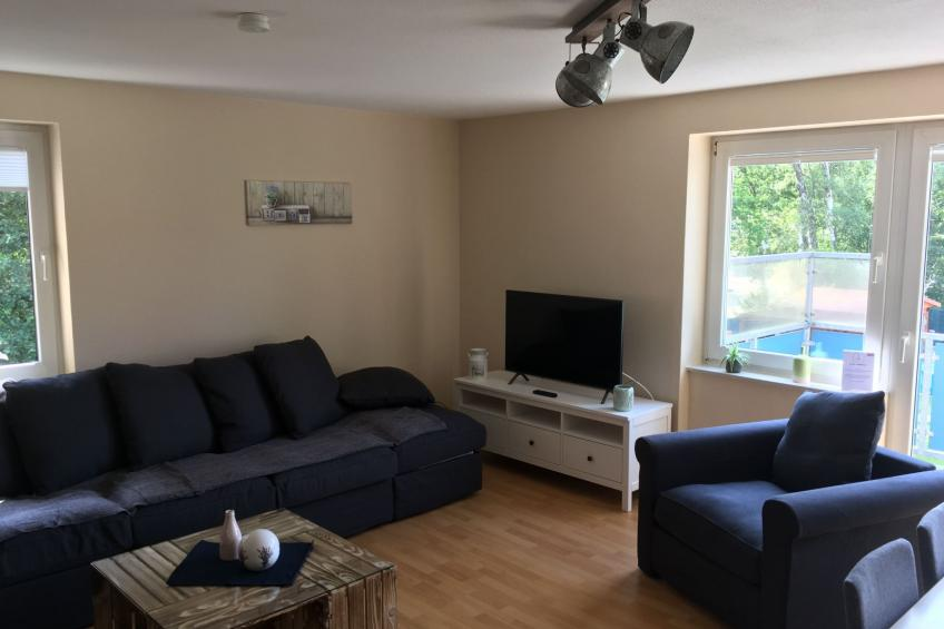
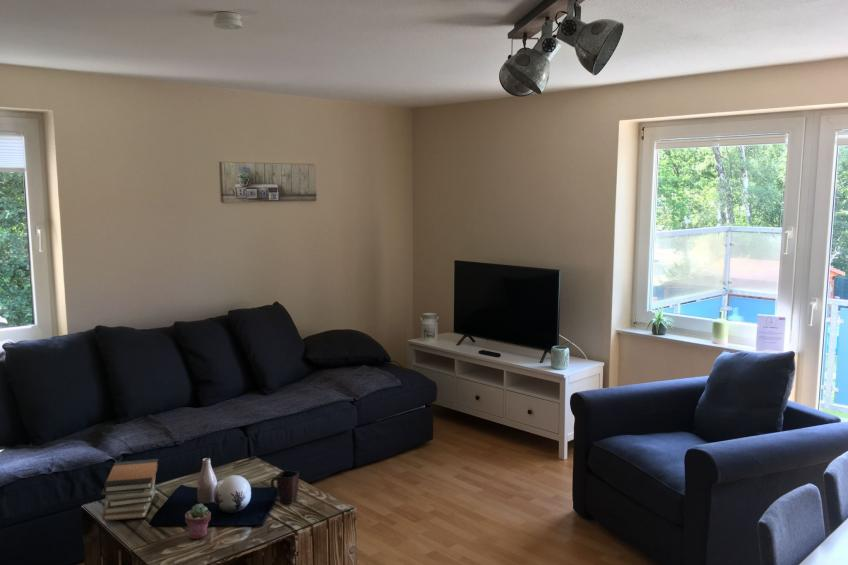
+ mug (284, 487)
+ potted succulent (197, 520)
+ book stack (131, 488)
